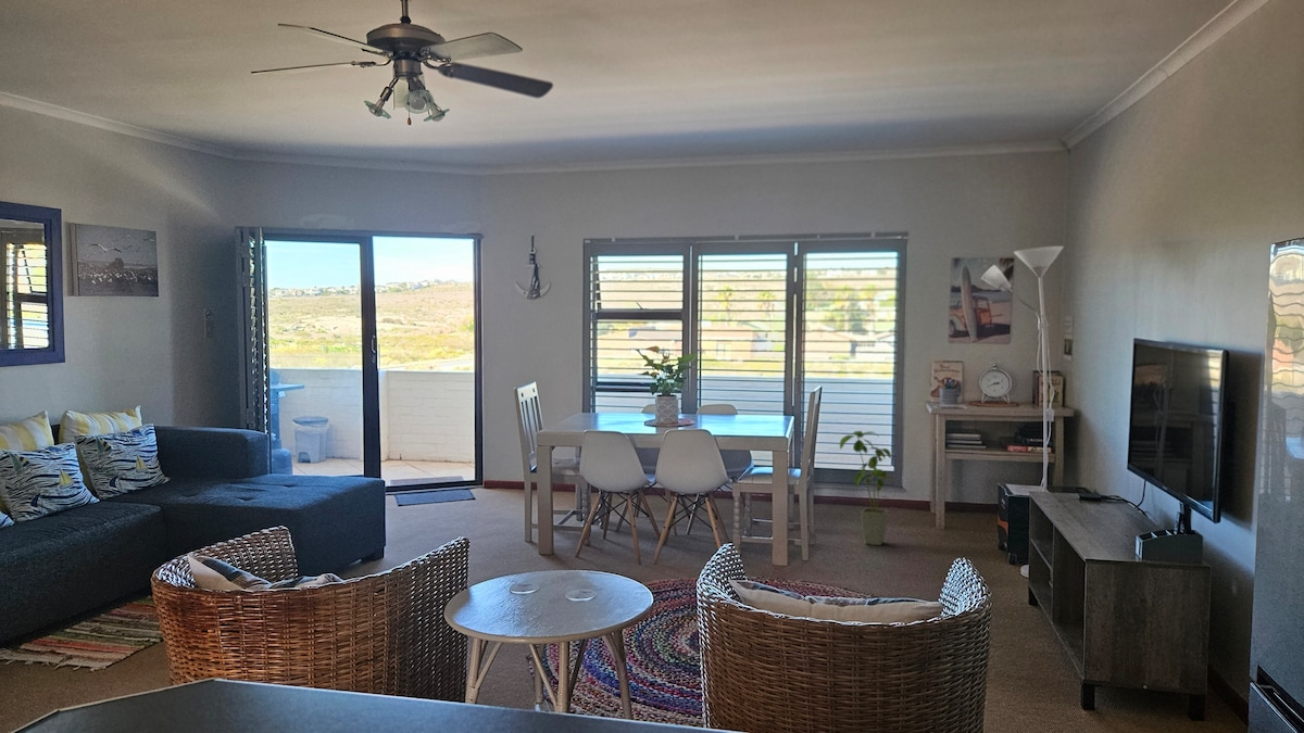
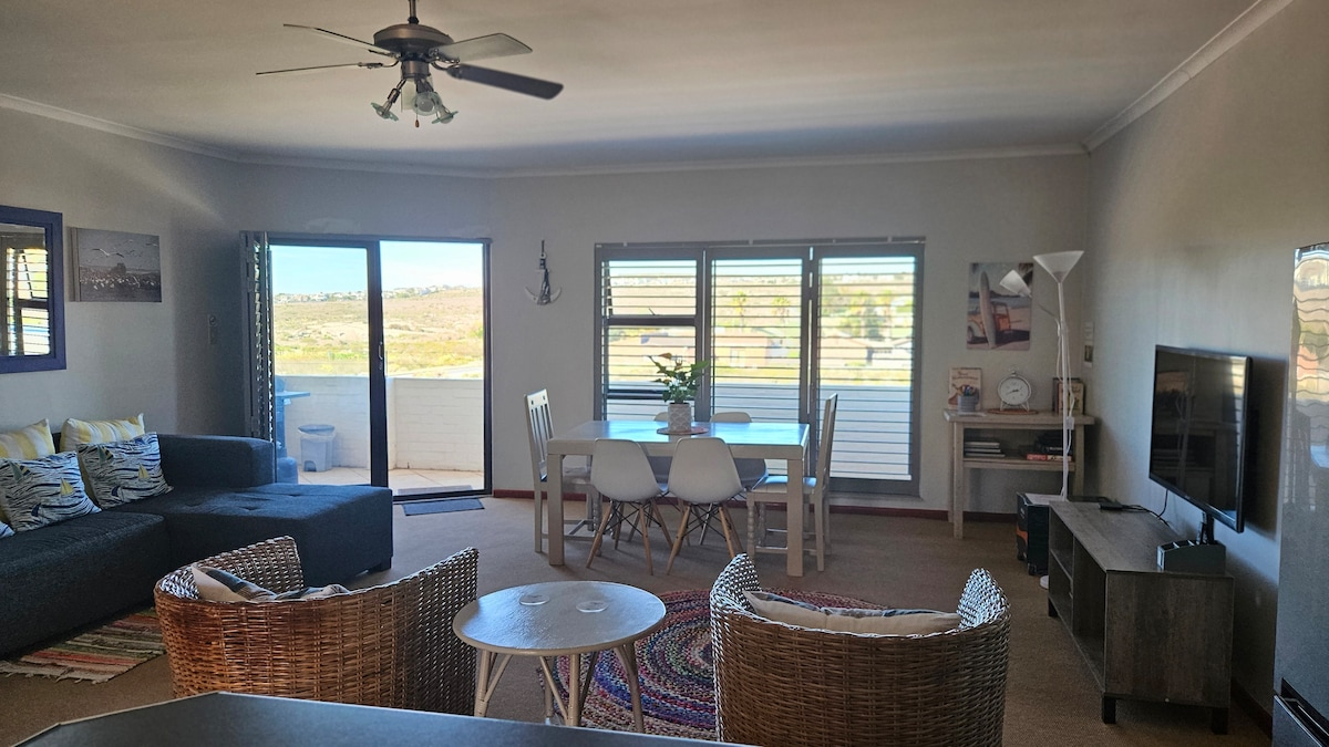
- house plant (868, 489)
